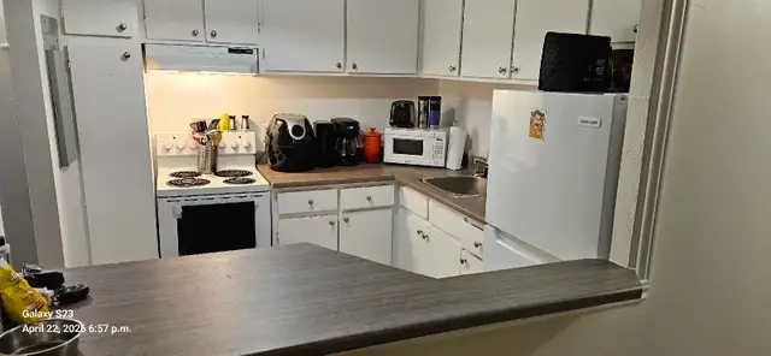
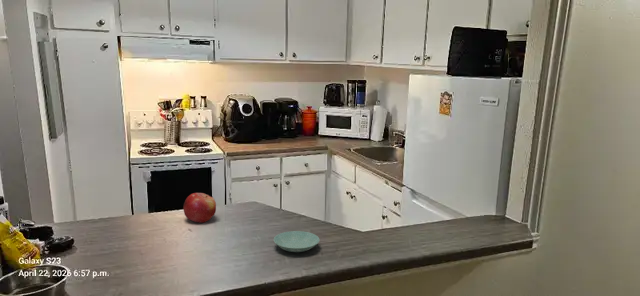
+ saucer (296, 243)
+ fruit (200, 206)
